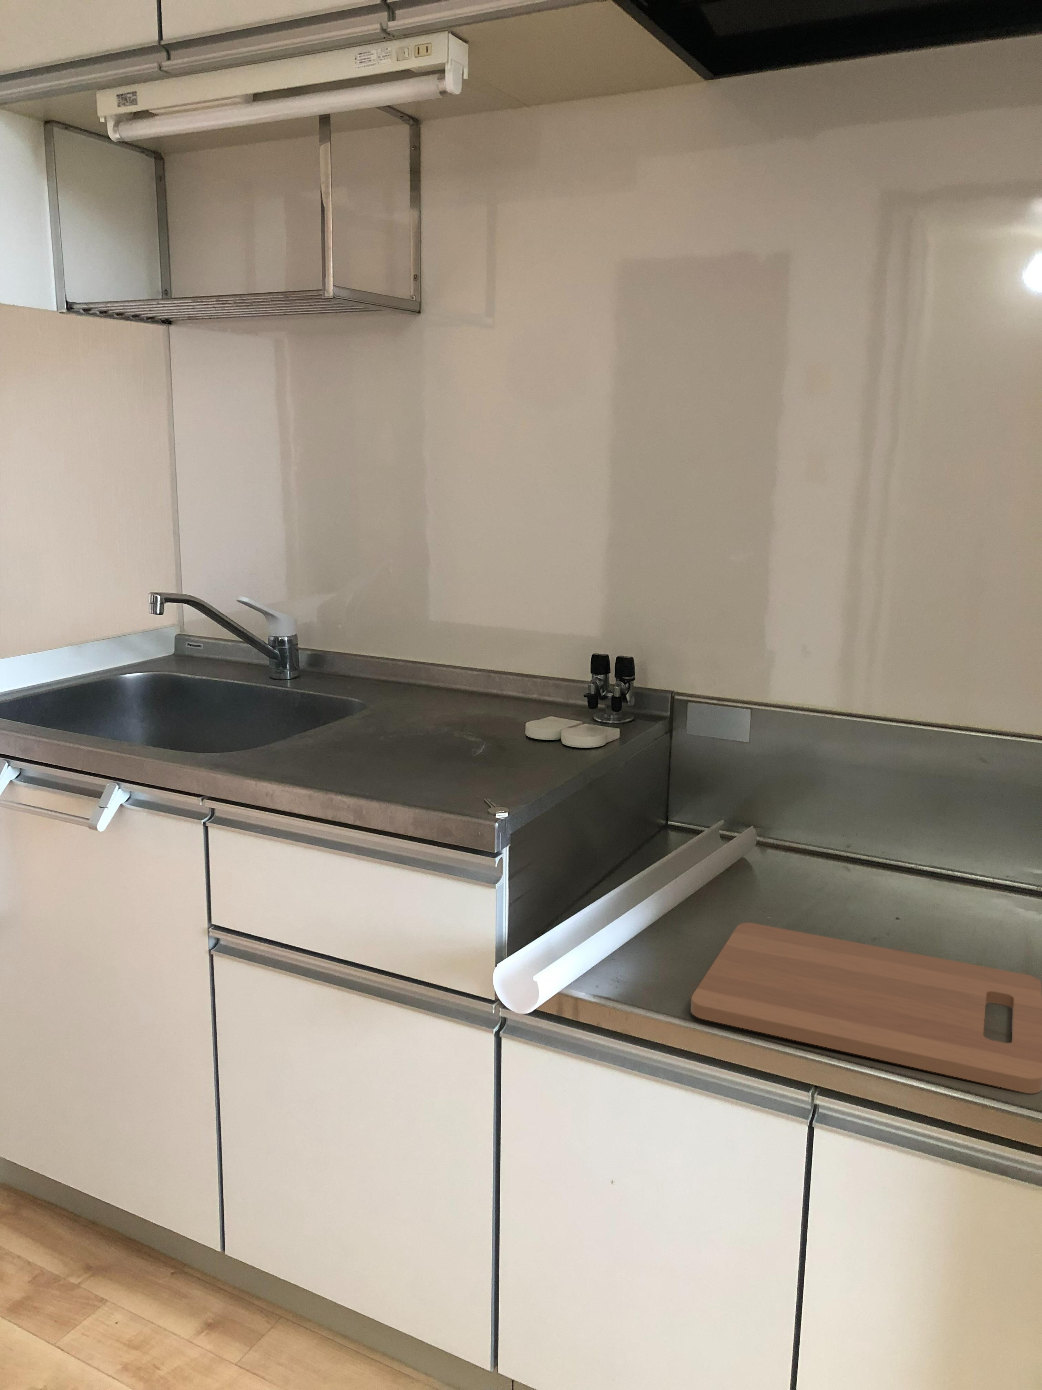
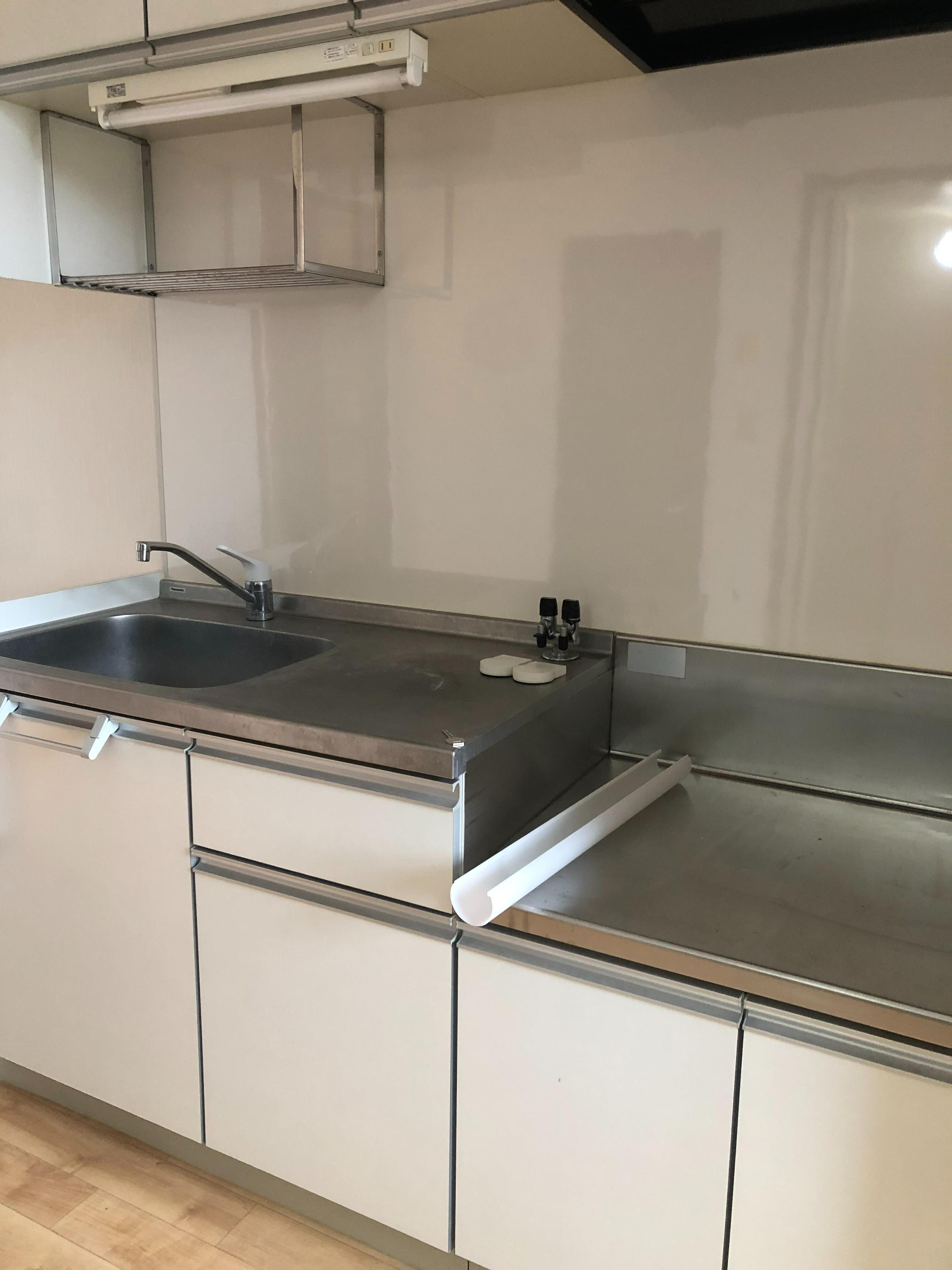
- cutting board (869, 996)
